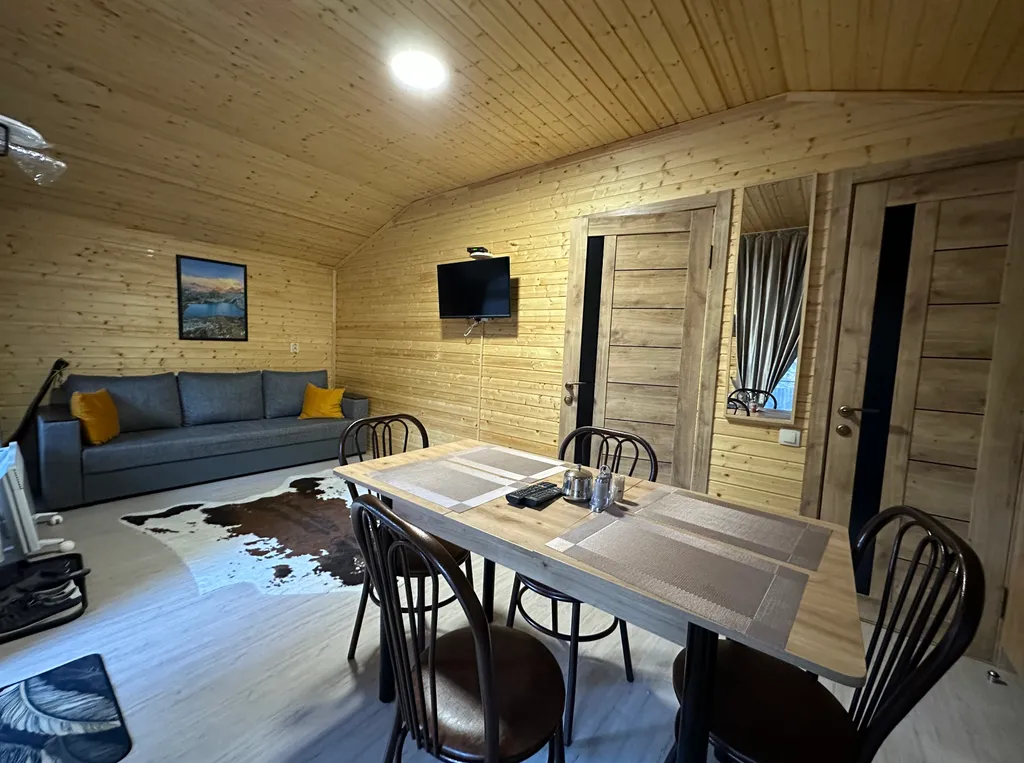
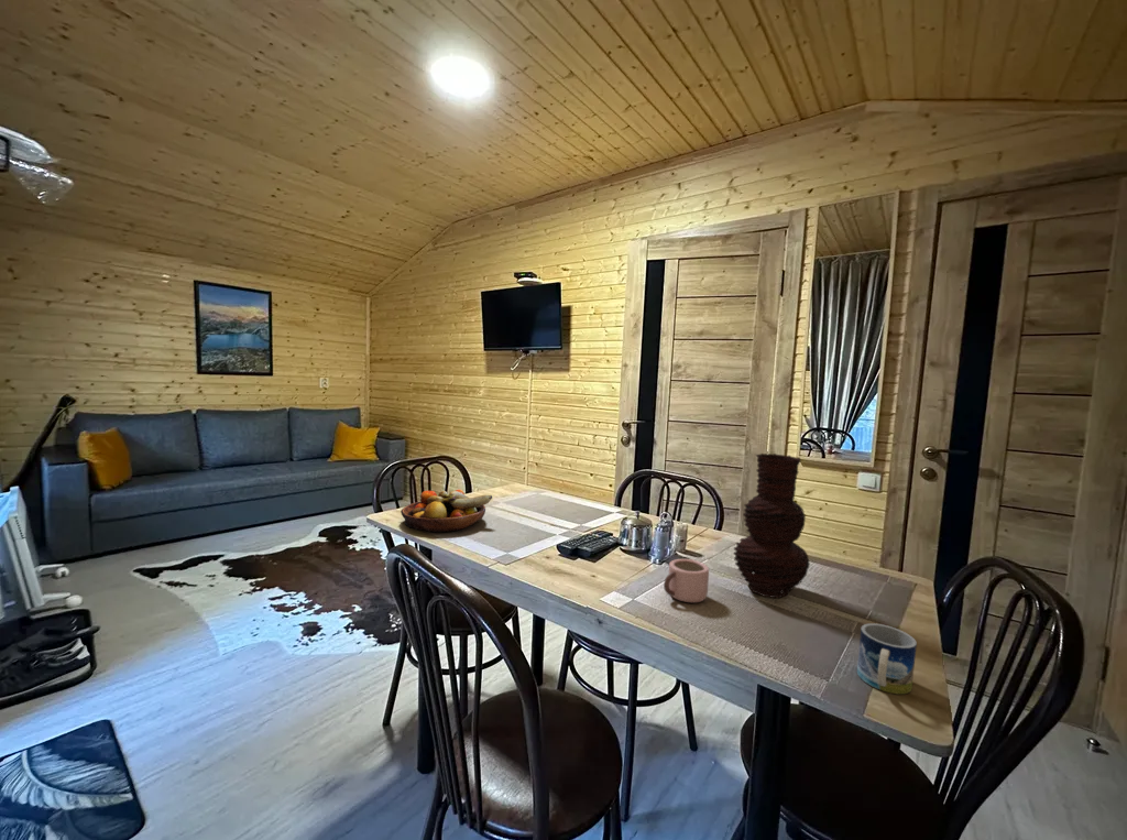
+ mug (884, 661)
+ mug (683, 581)
+ vase (773, 524)
+ fruit bowl (445, 504)
